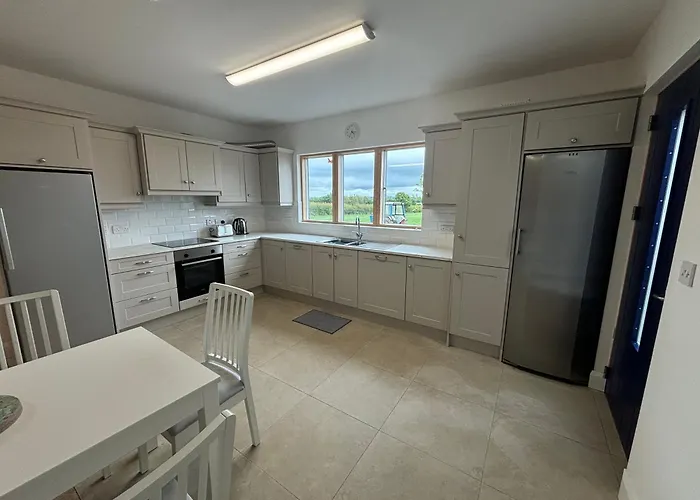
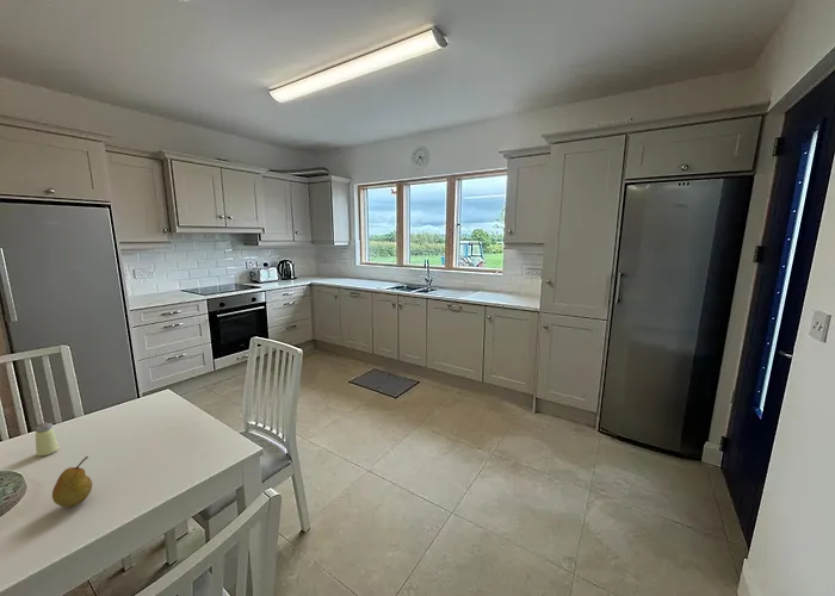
+ fruit (72, 483)
+ saltshaker (45, 437)
